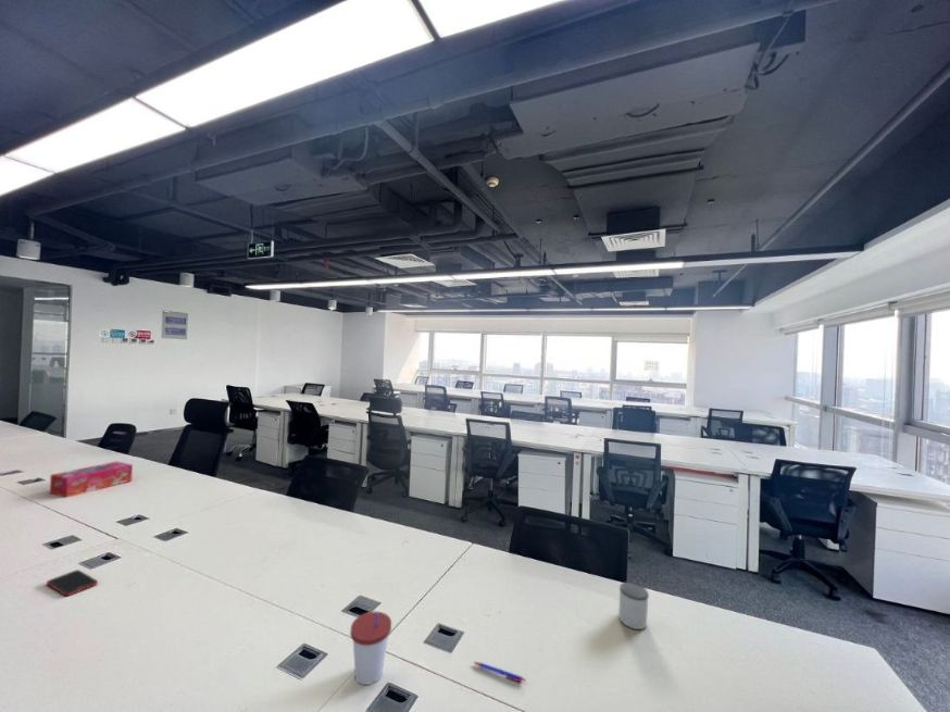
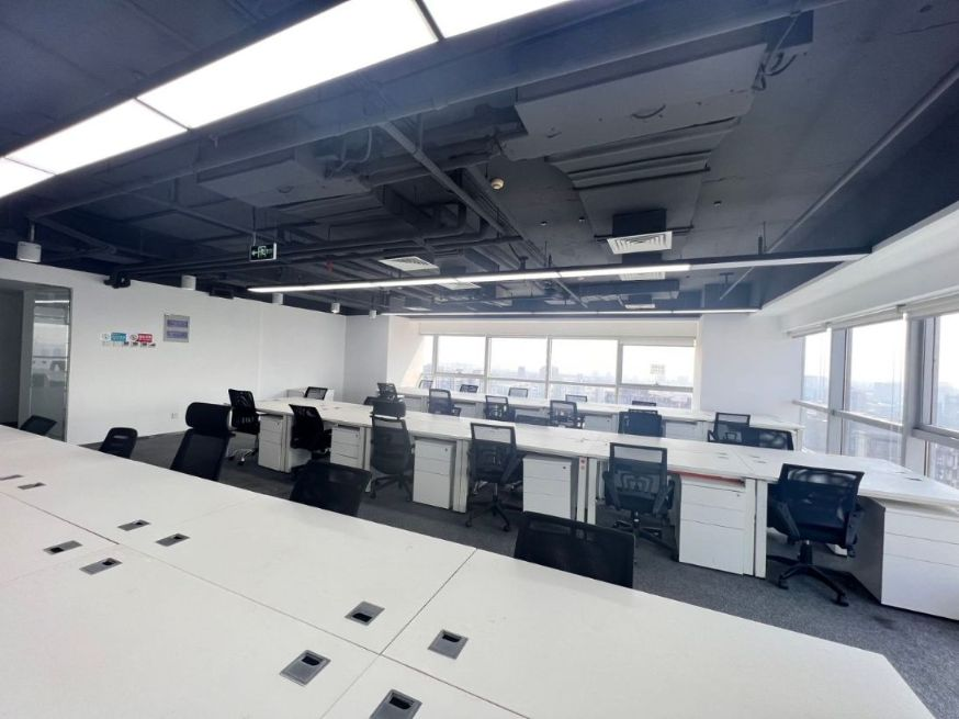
- tissue box (92, 477)
- mug (633, 601)
- cup (370, 642)
- pen (498, 671)
- cell phone (72, 583)
